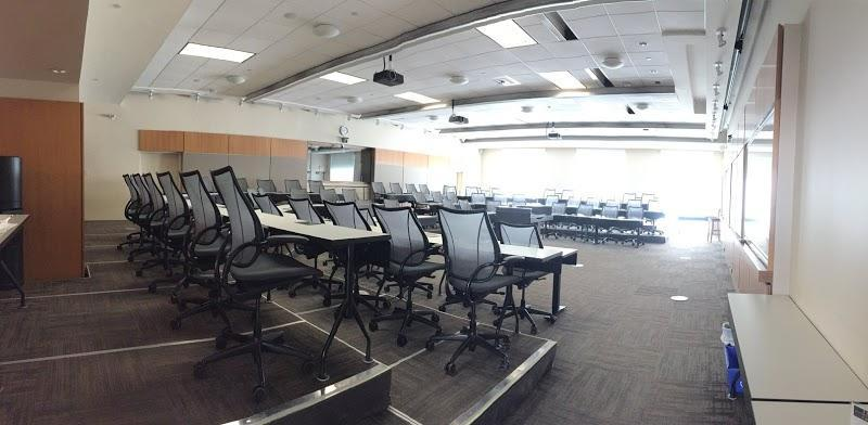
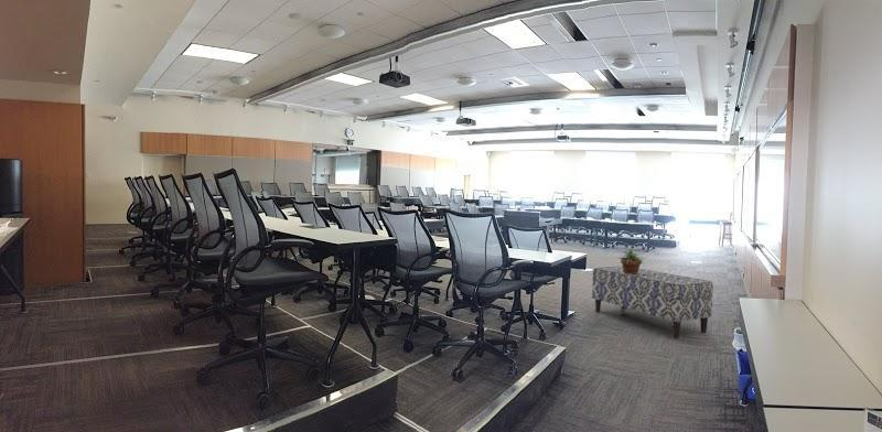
+ bench (647, 298)
+ potted plant (631, 260)
